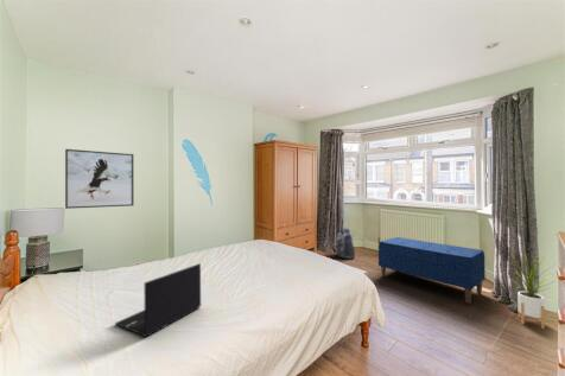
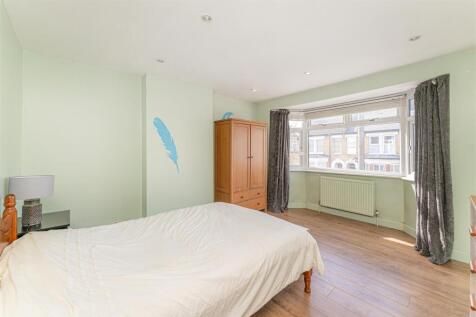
- laptop (160, 292)
- backpack (345, 242)
- house plant (532, 286)
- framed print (101, 179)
- bench (426, 265)
